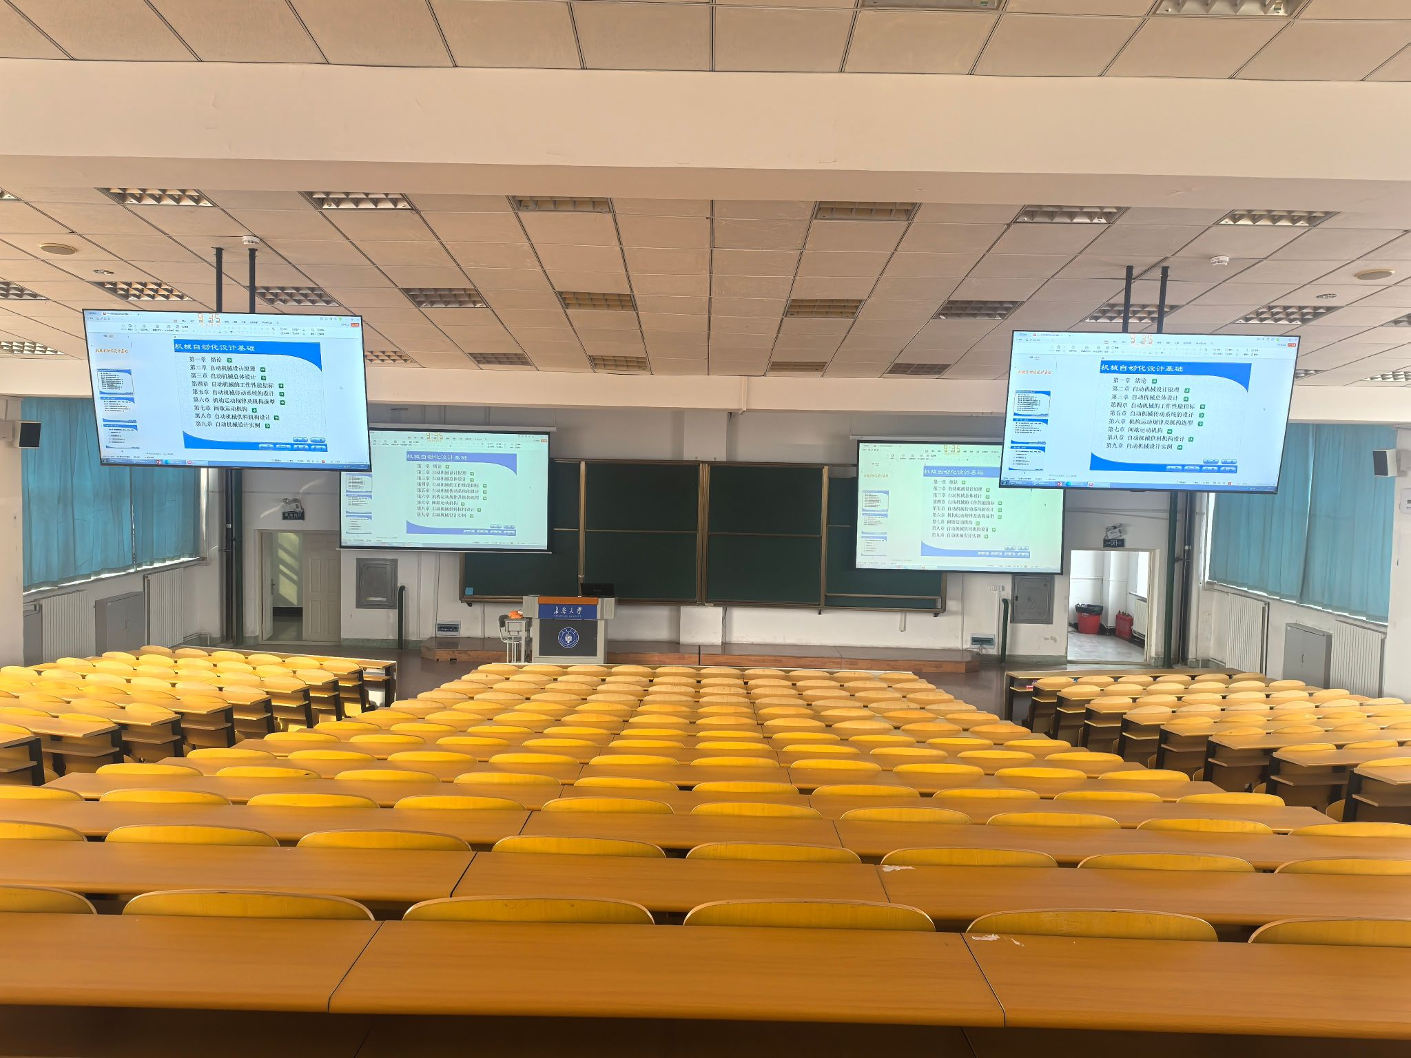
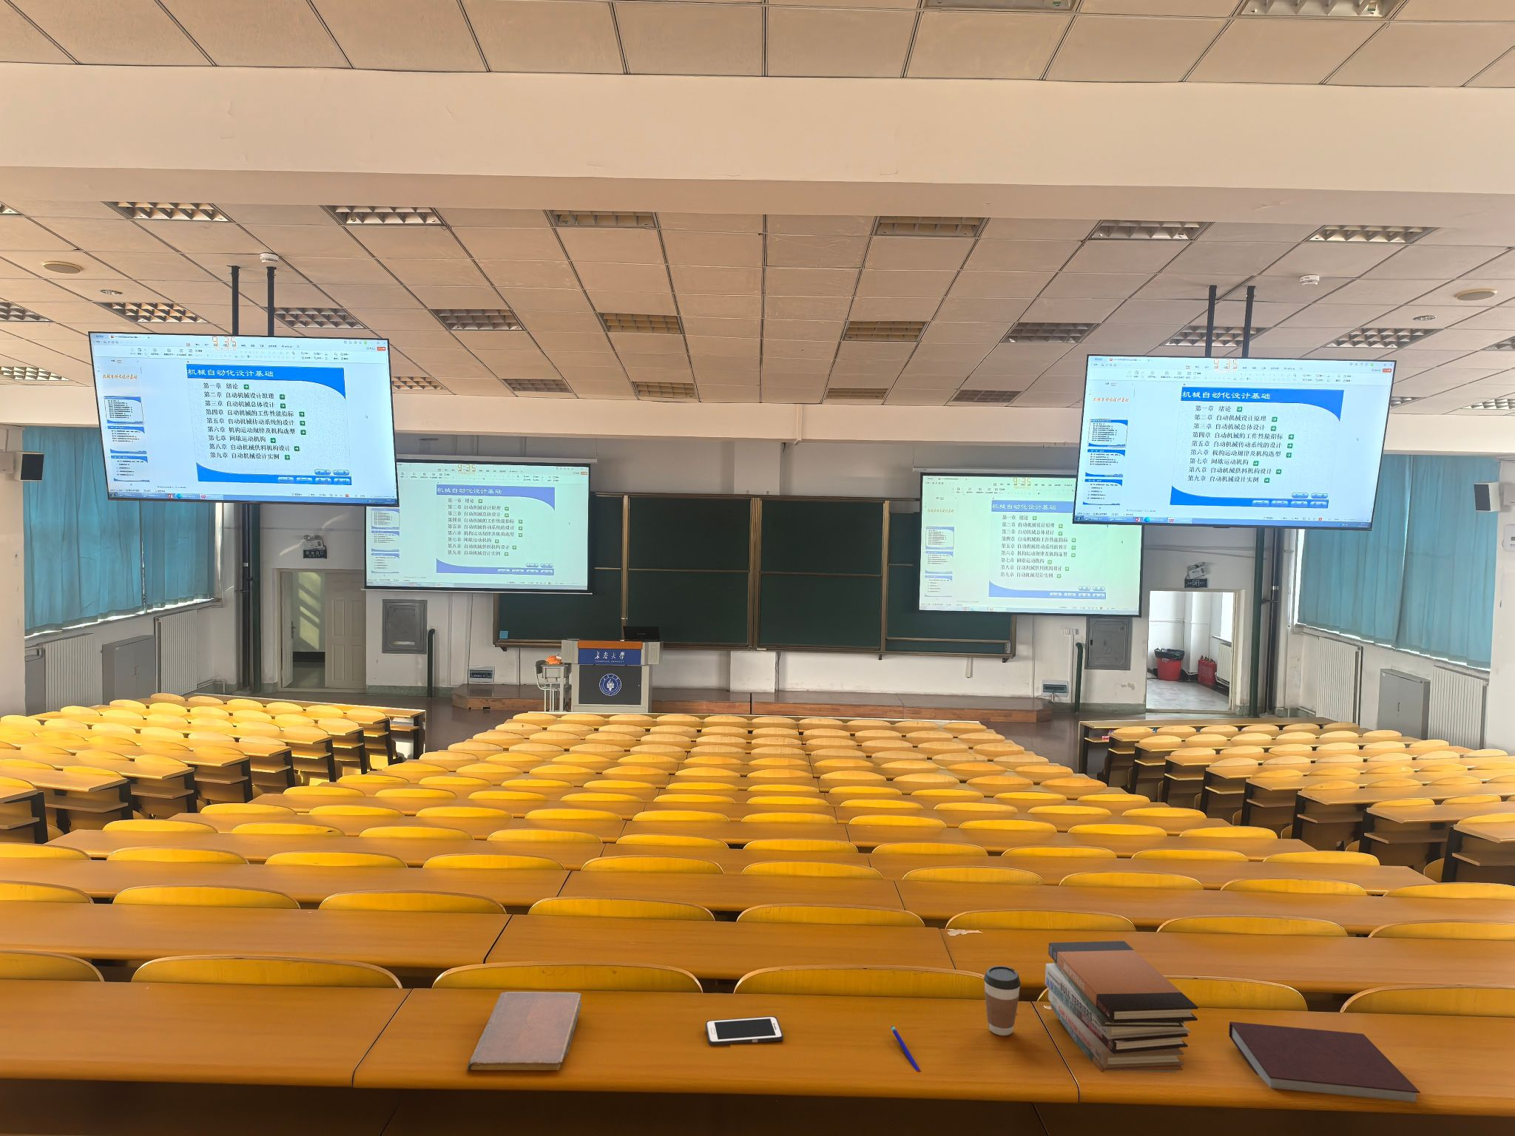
+ notebook (1318, 1062)
+ notebook (528, 1031)
+ cell phone (743, 1031)
+ book stack (1114, 1006)
+ pen (904, 1049)
+ coffee cup (1001, 1001)
